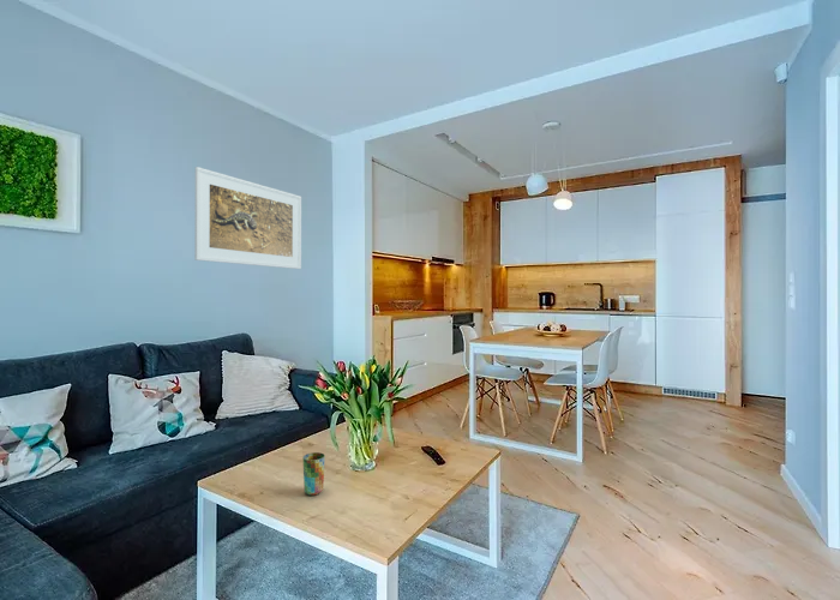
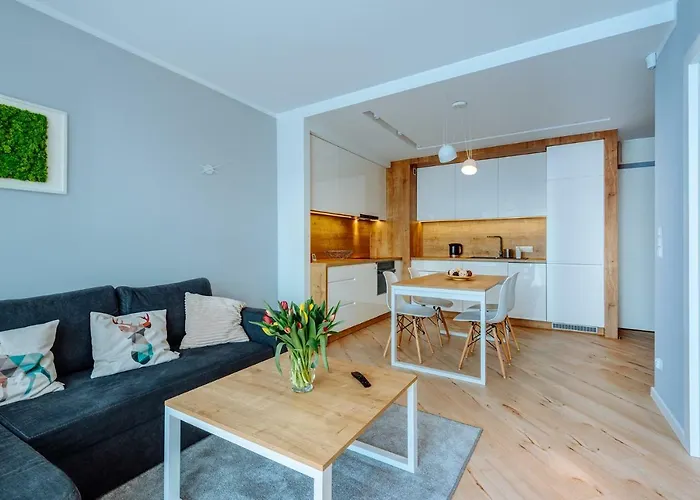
- cup (313, 474)
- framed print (254, 223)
